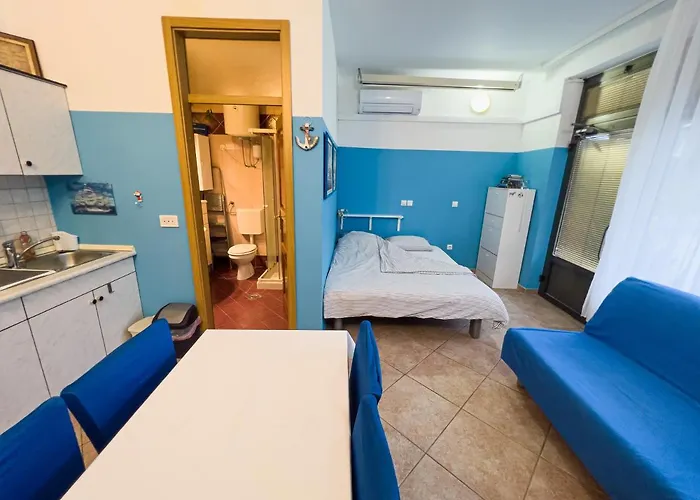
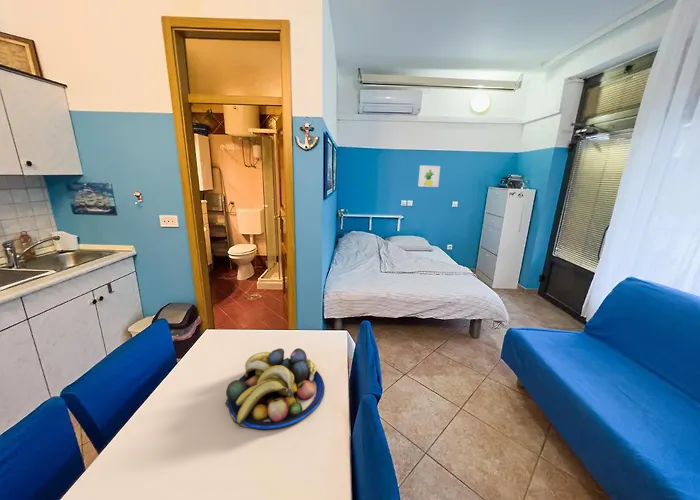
+ fruit bowl (278, 377)
+ wall art (429, 176)
